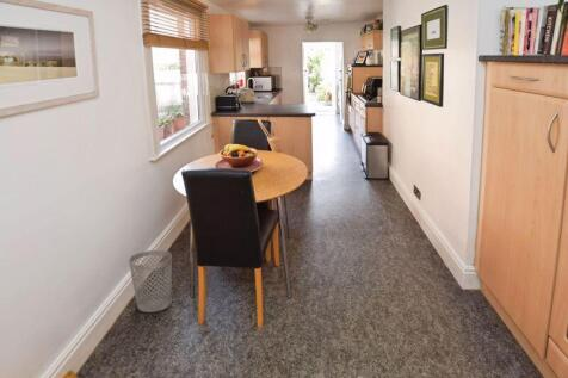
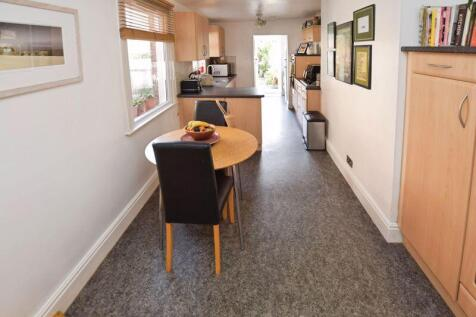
- wastebasket (152, 280)
